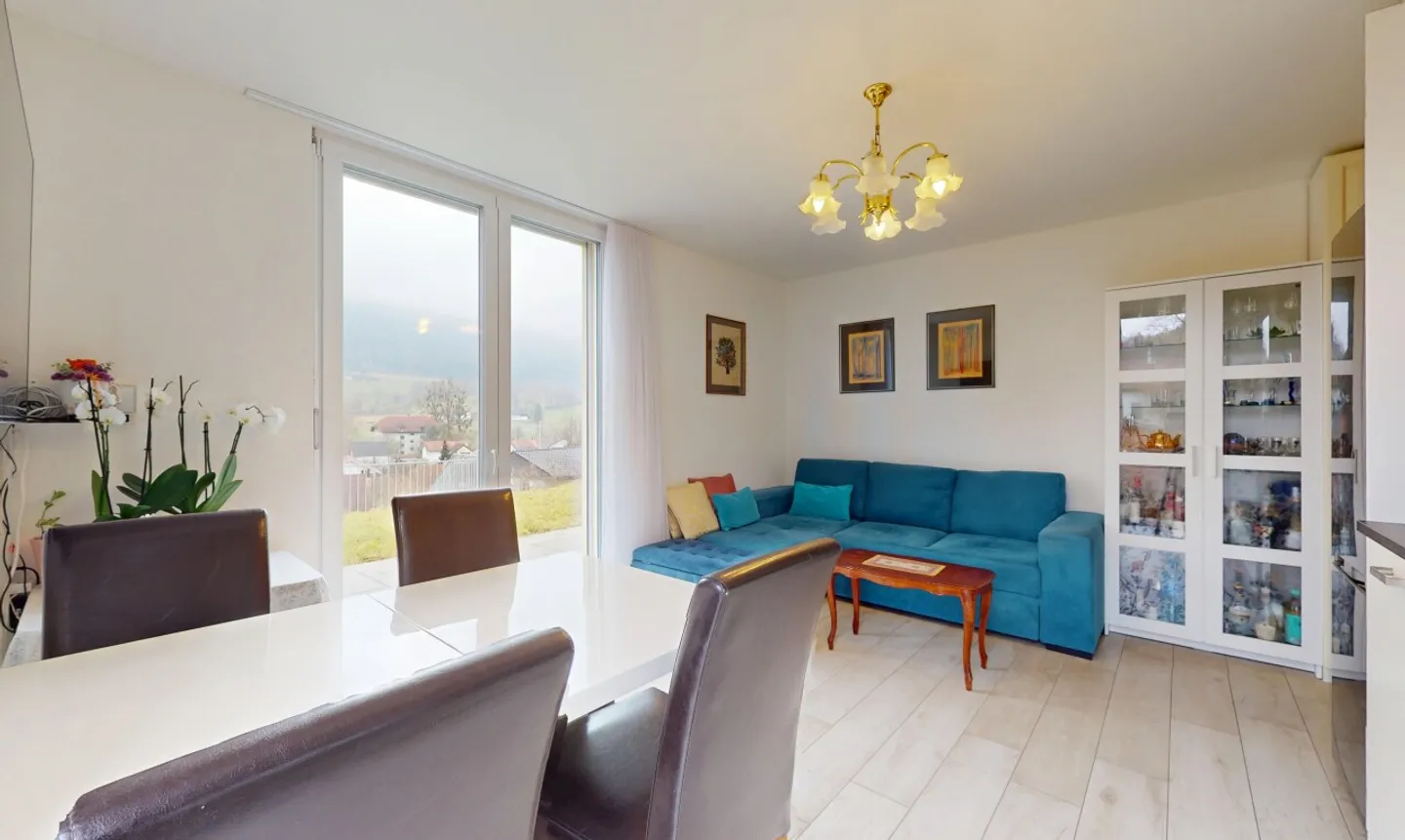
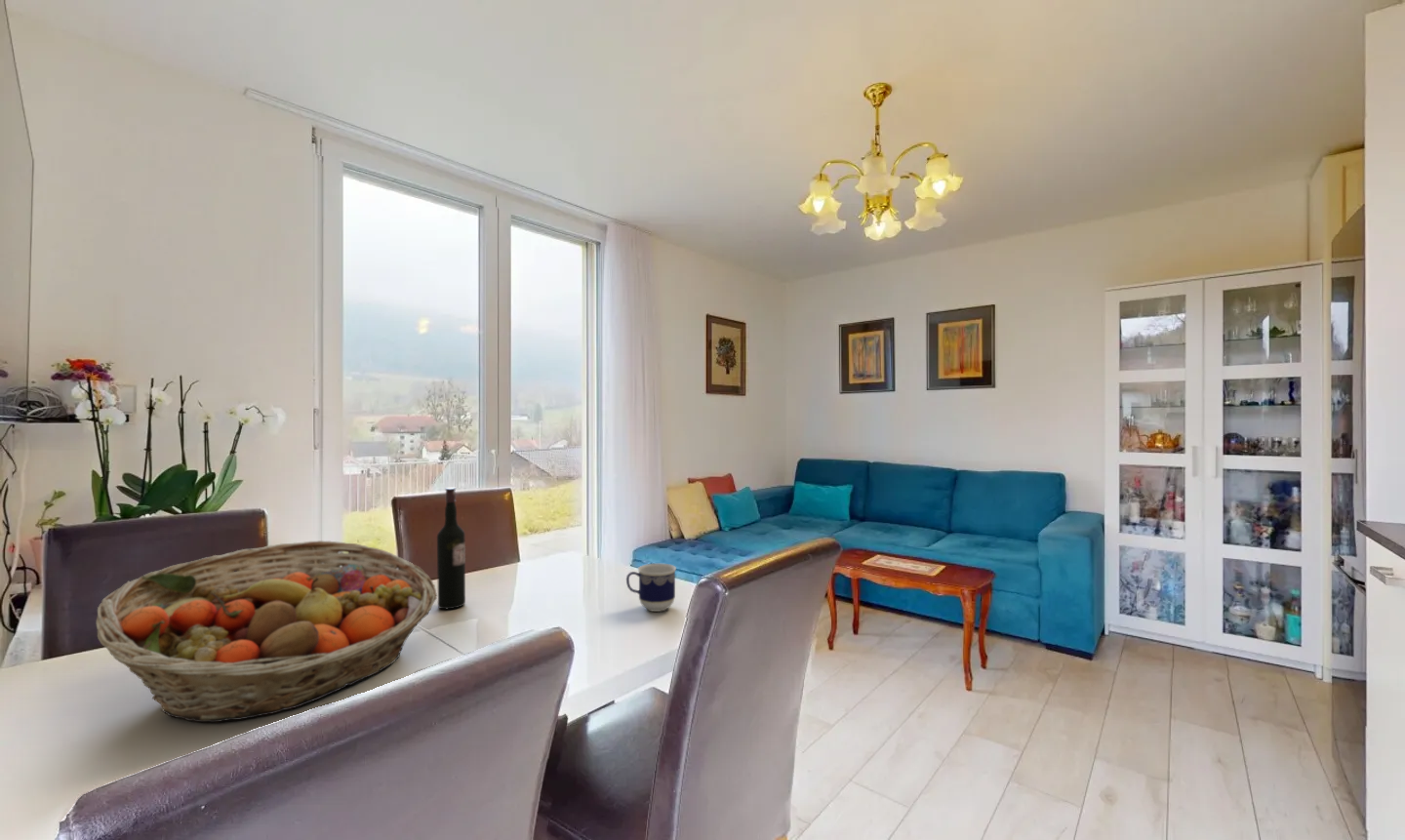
+ cup (651, 587)
+ fruit basket (291, 616)
+ wine bottle (451, 546)
